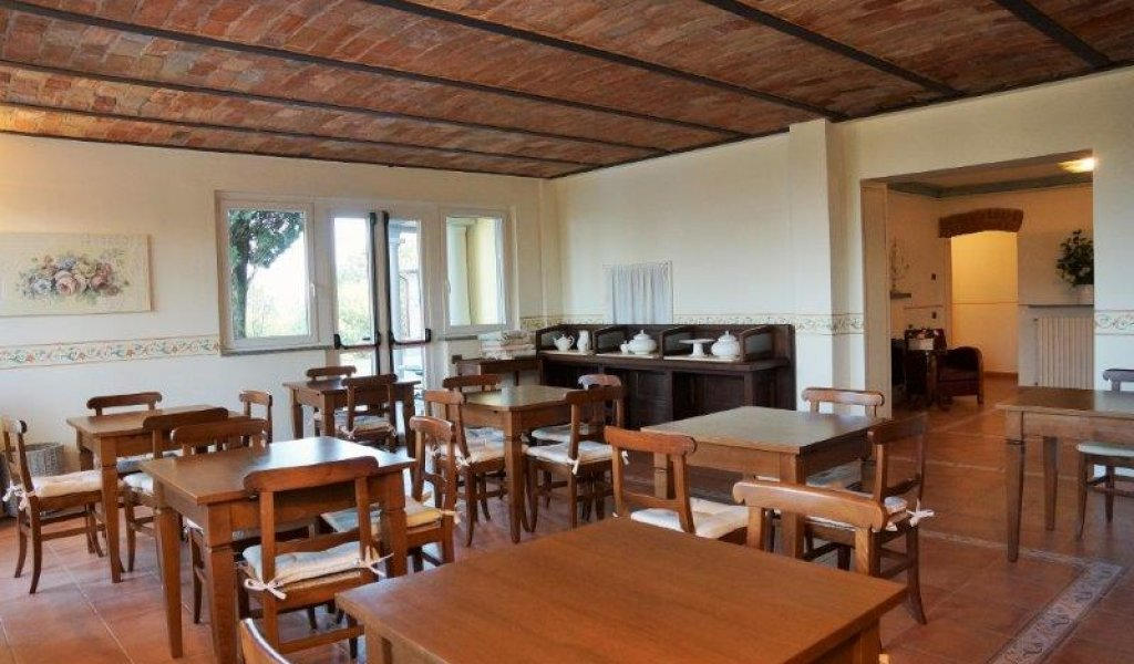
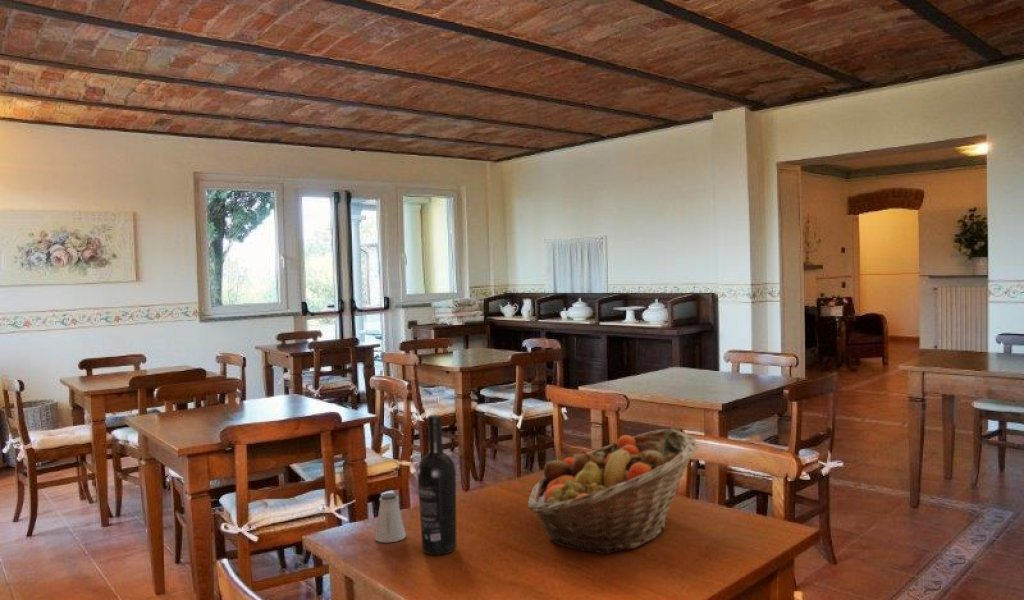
+ saltshaker (389, 515)
+ fruit basket (612, 483)
+ wine bottle (436, 482)
